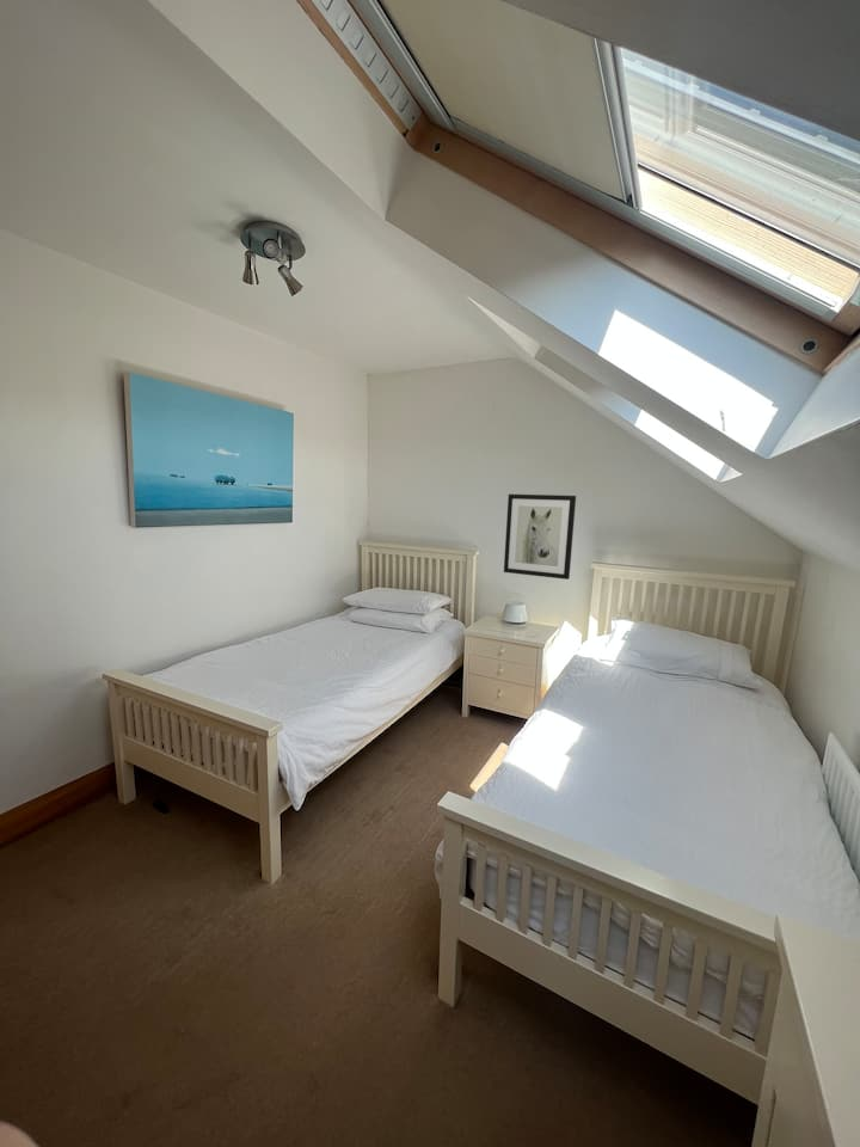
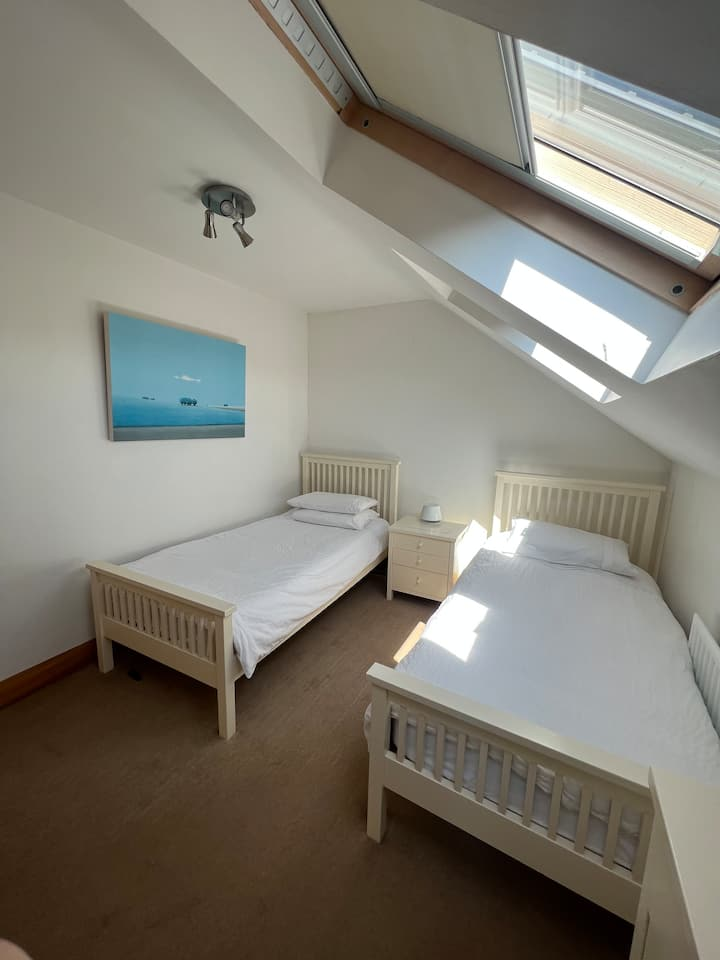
- wall art (538, 535)
